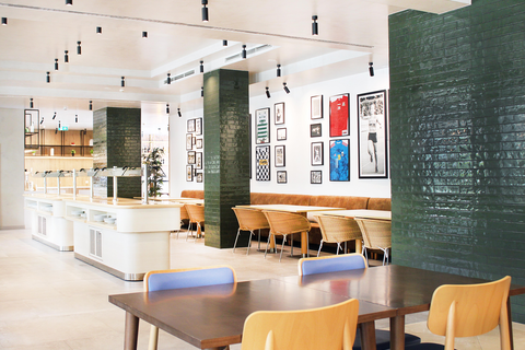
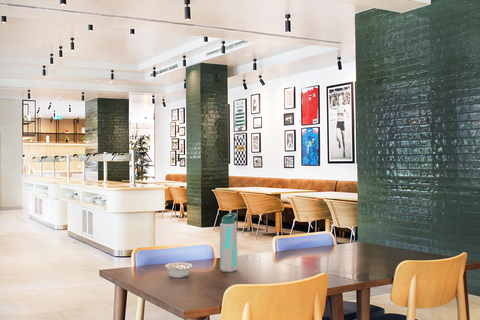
+ water bottle (229, 242)
+ legume (179, 269)
